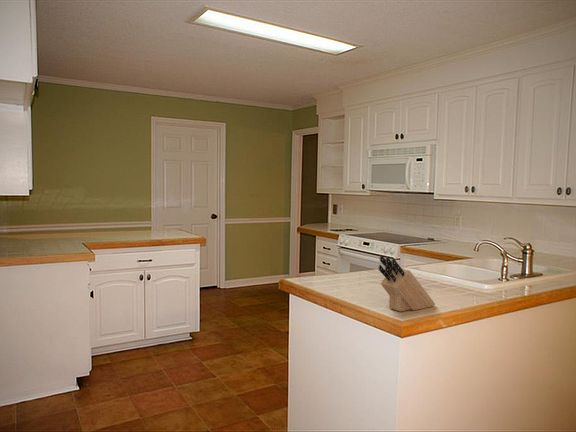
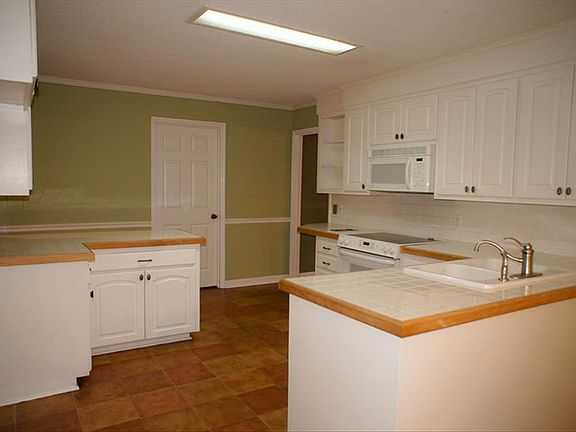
- knife block (405, 281)
